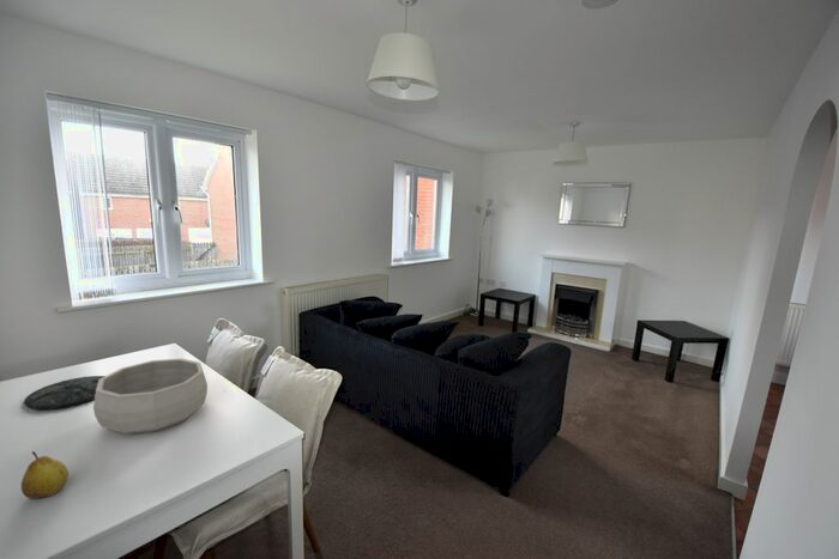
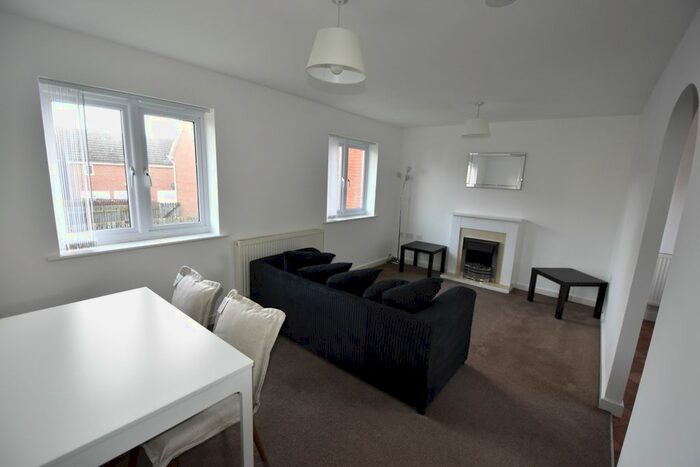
- plate (72, 387)
- fruit (44, 472)
- decorative bowl (155, 395)
